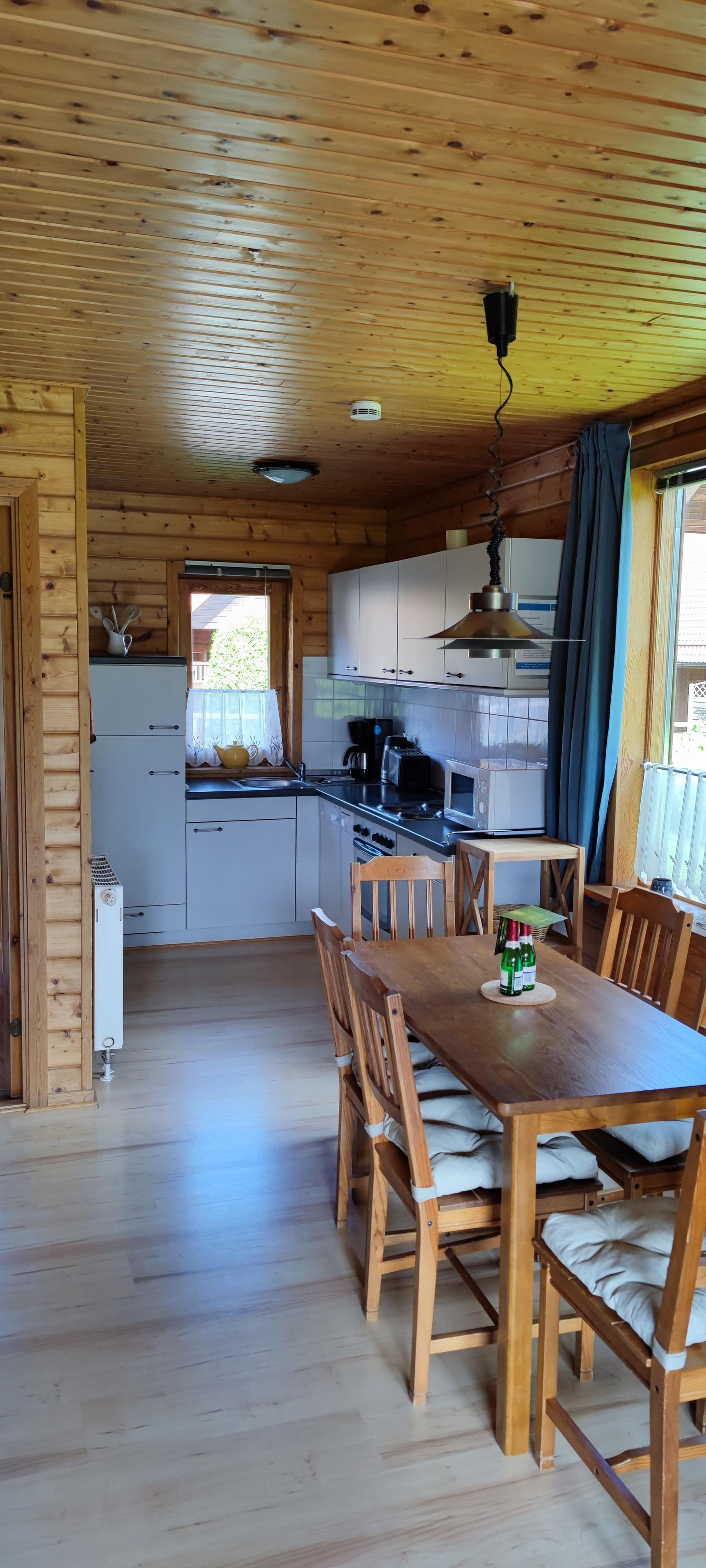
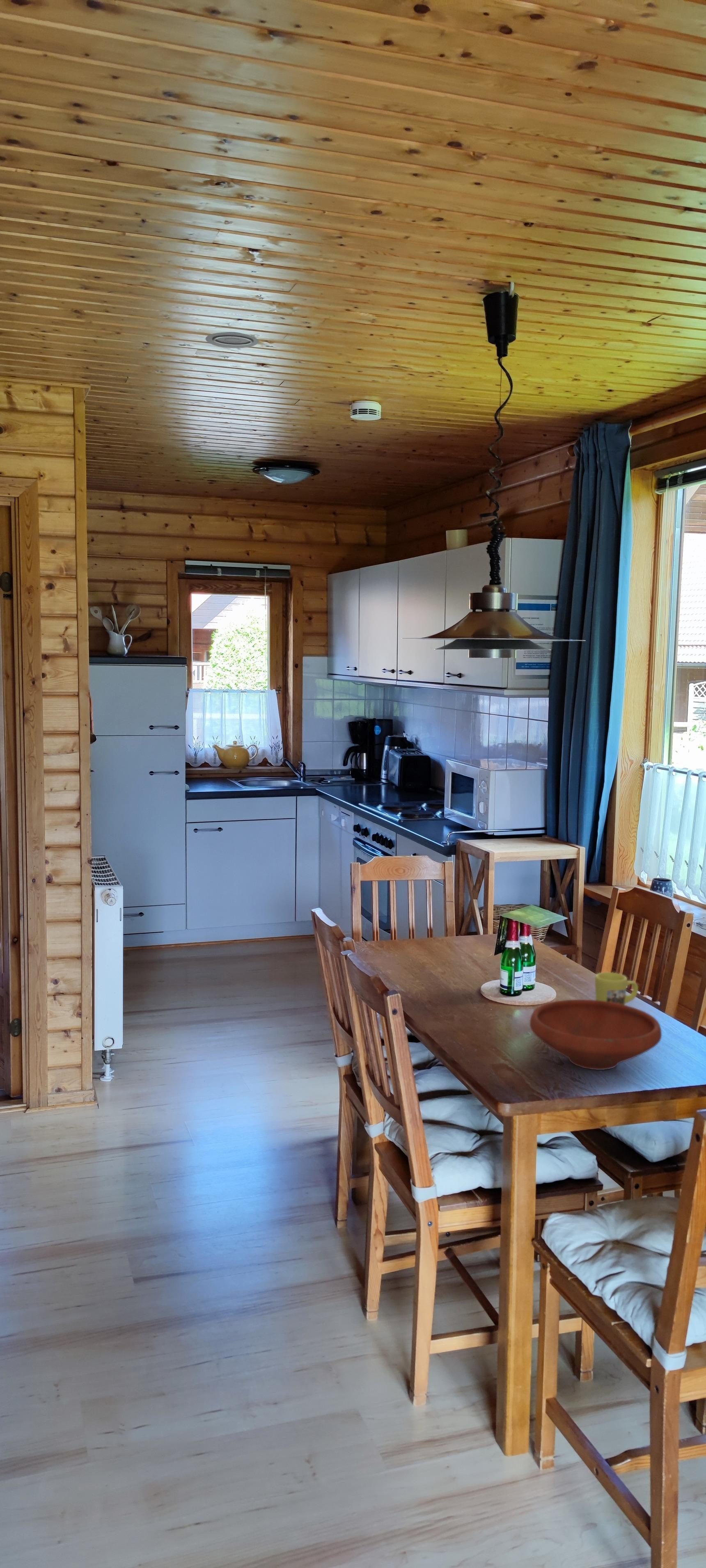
+ bowl (594, 1040)
+ mug (617, 995)
+ recessed light (232, 337)
